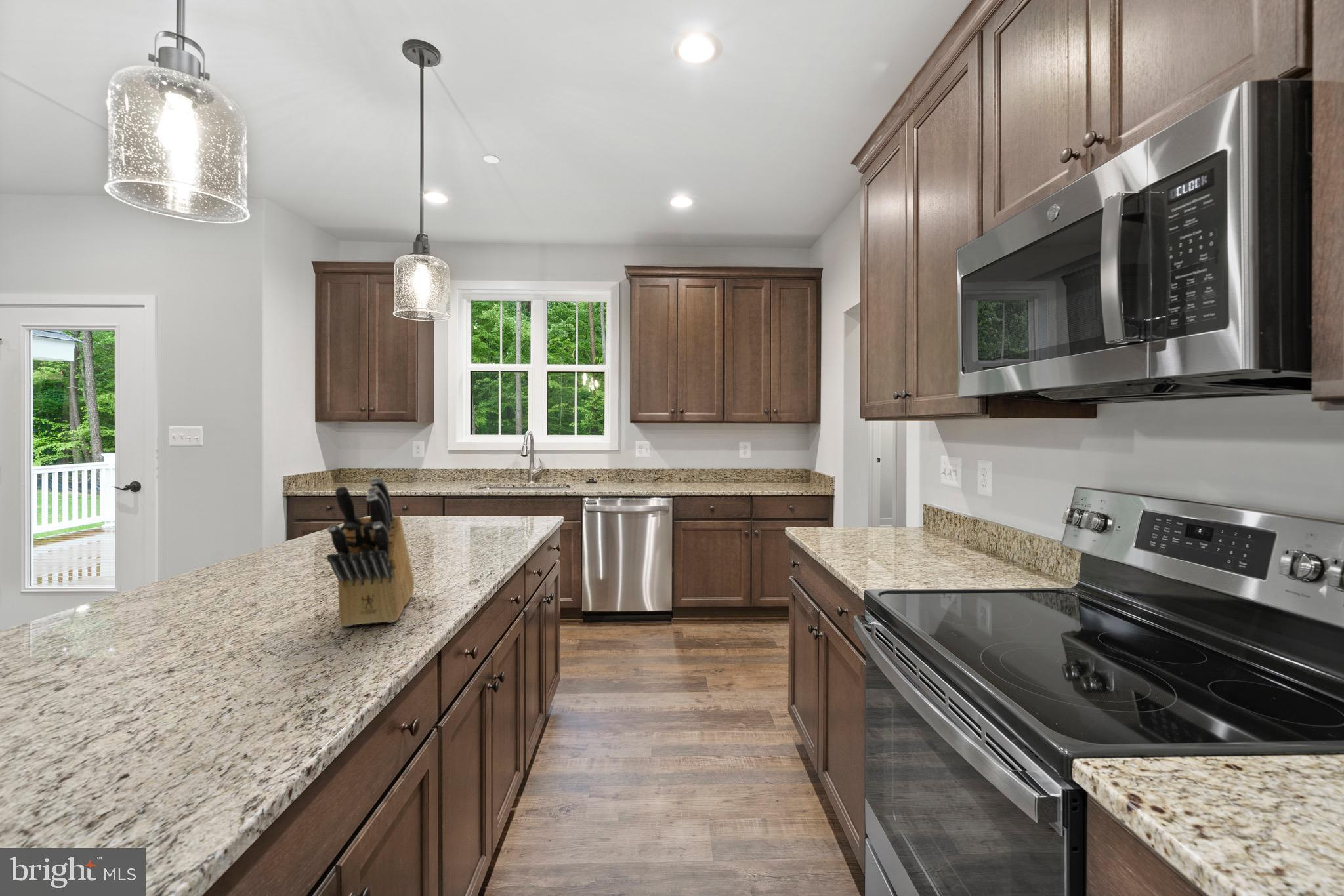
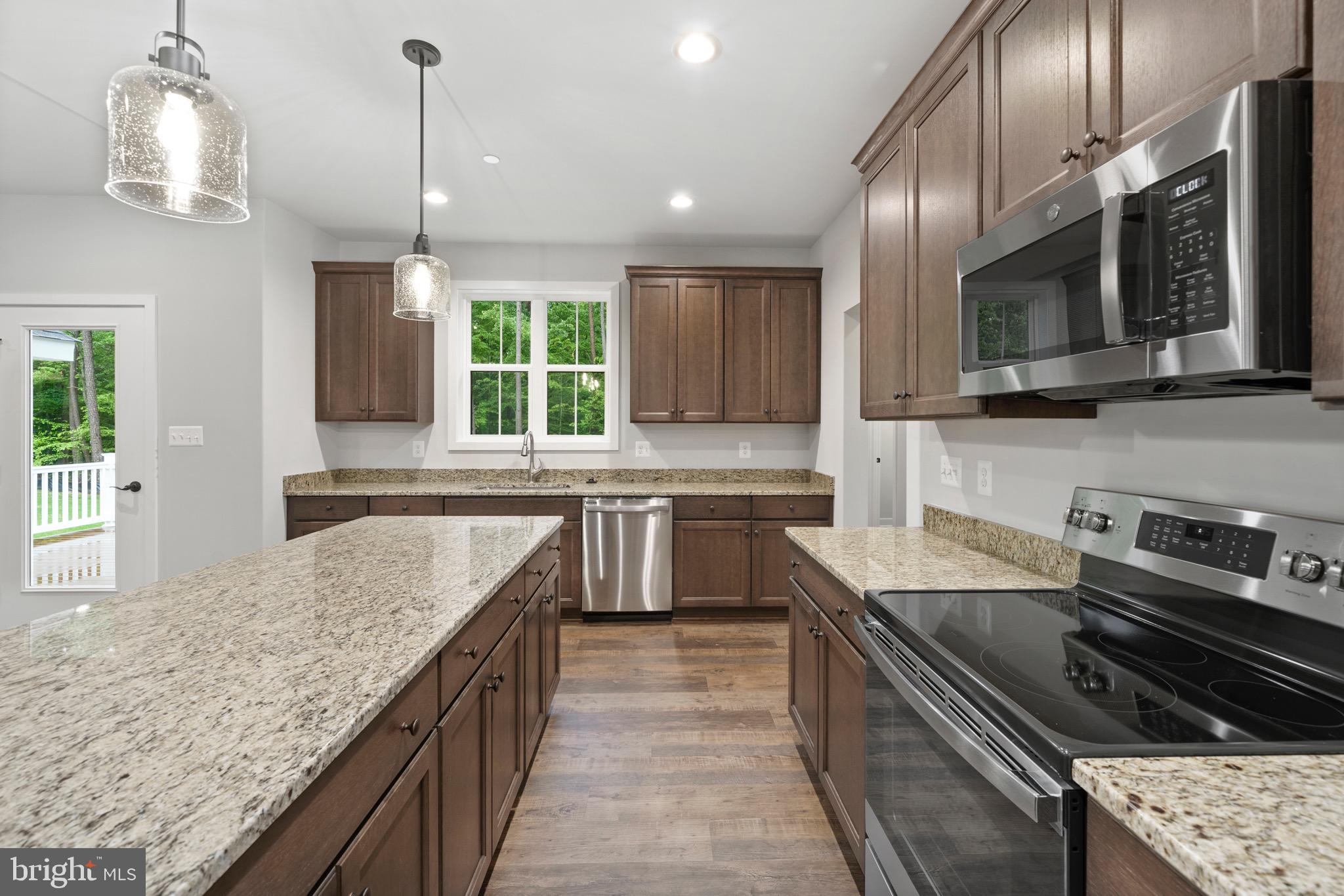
- knife block (375, 544)
